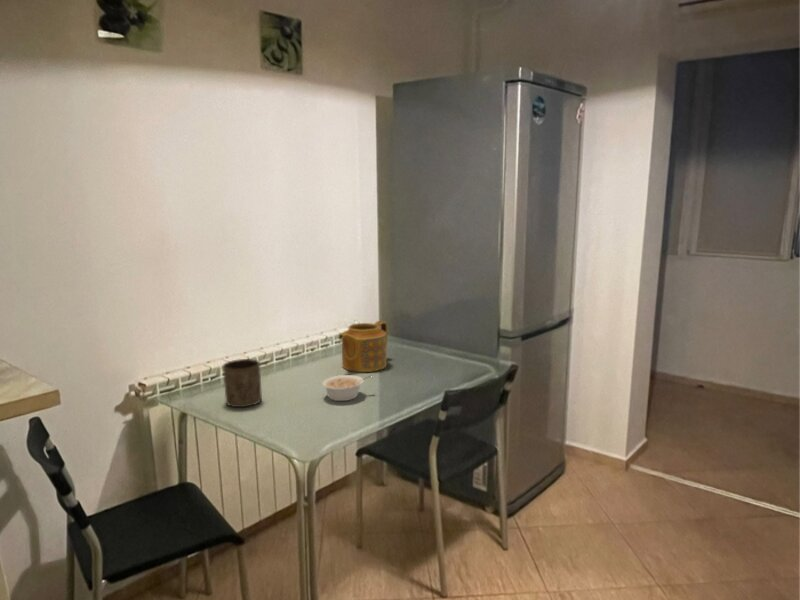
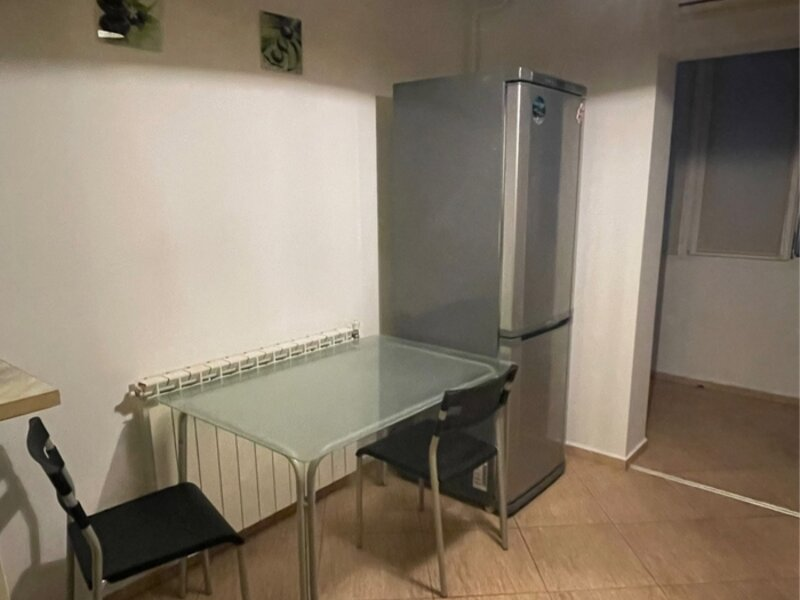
- legume (344, 387)
- teapot (363, 346)
- cup (242, 383)
